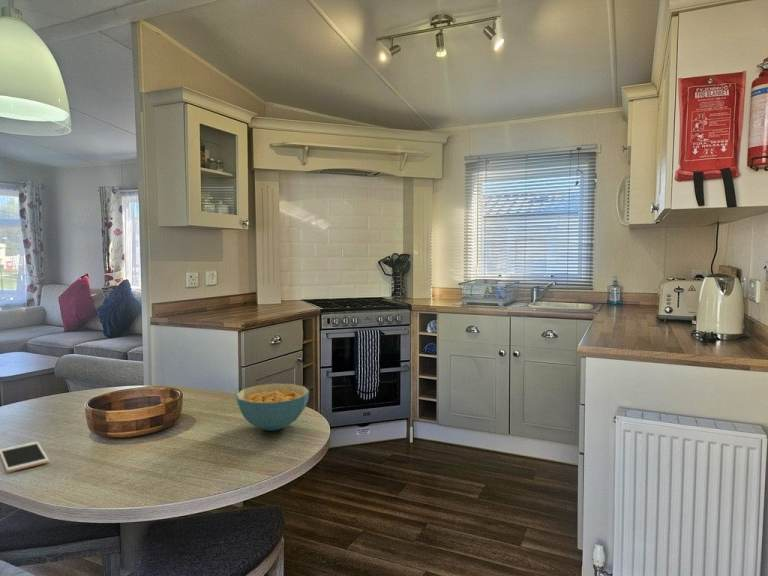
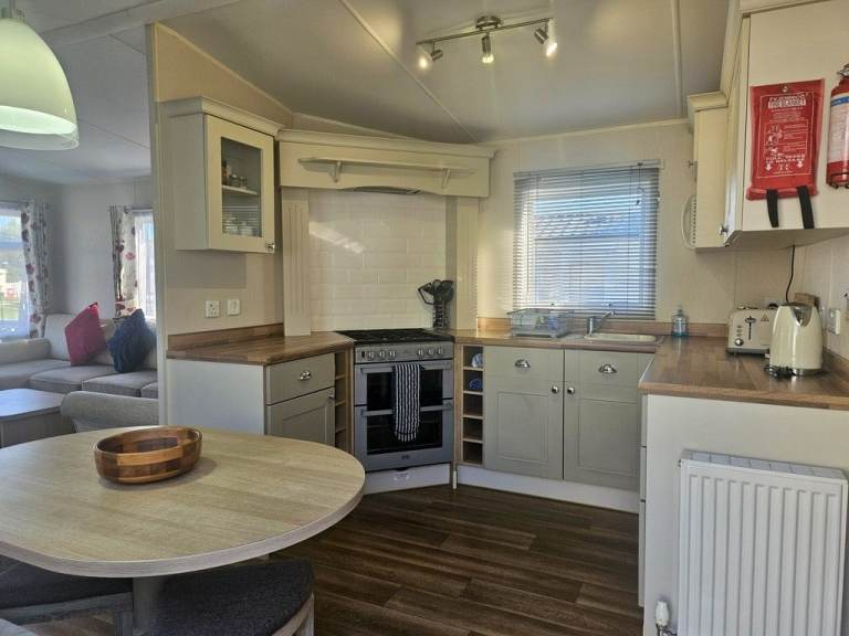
- cereal bowl (273, 409)
- cell phone (23, 455)
